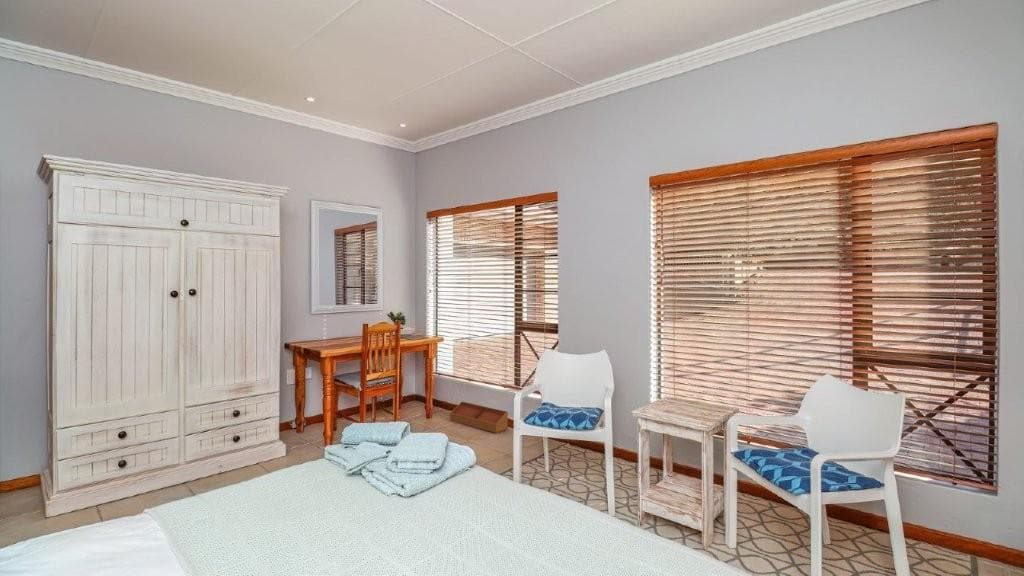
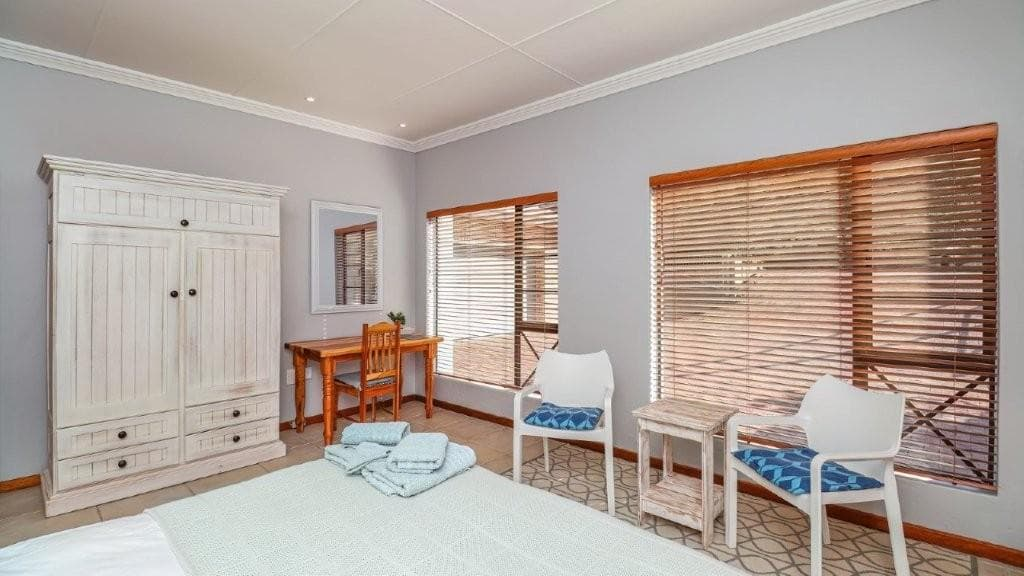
- storage bin (478, 416)
